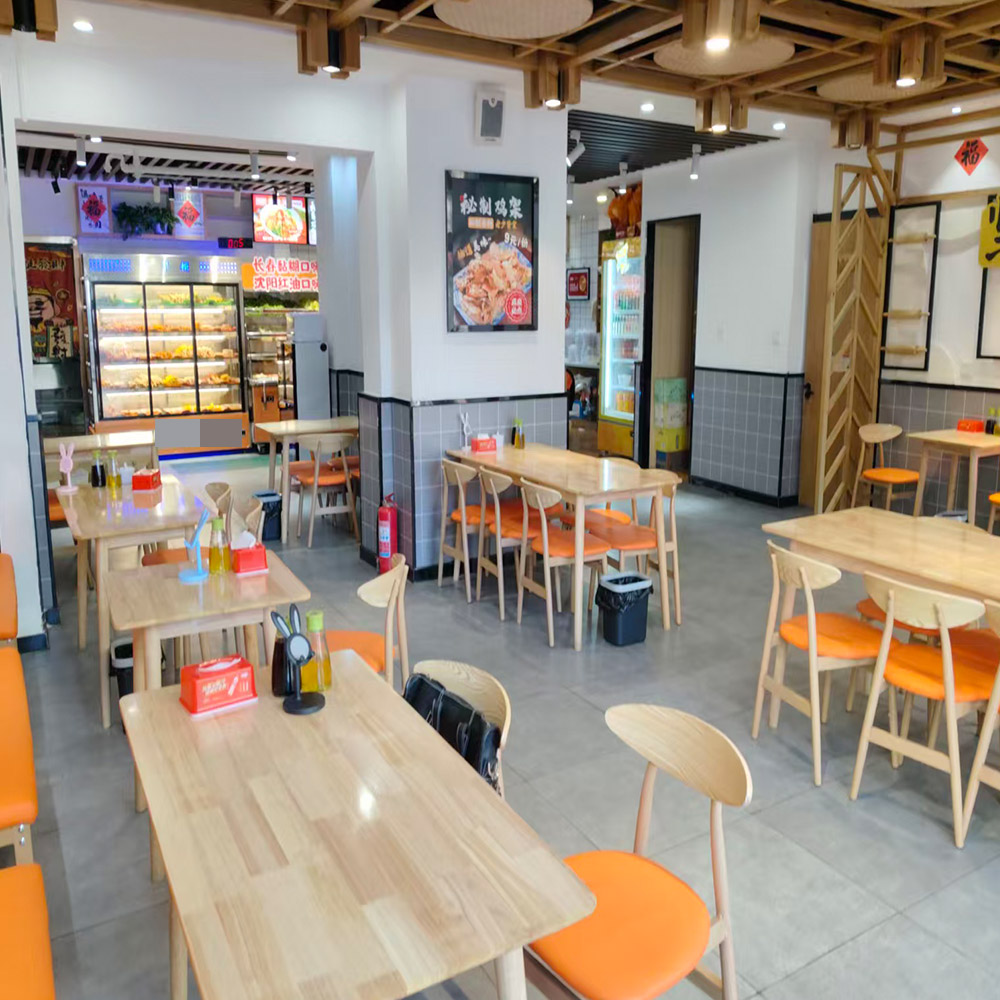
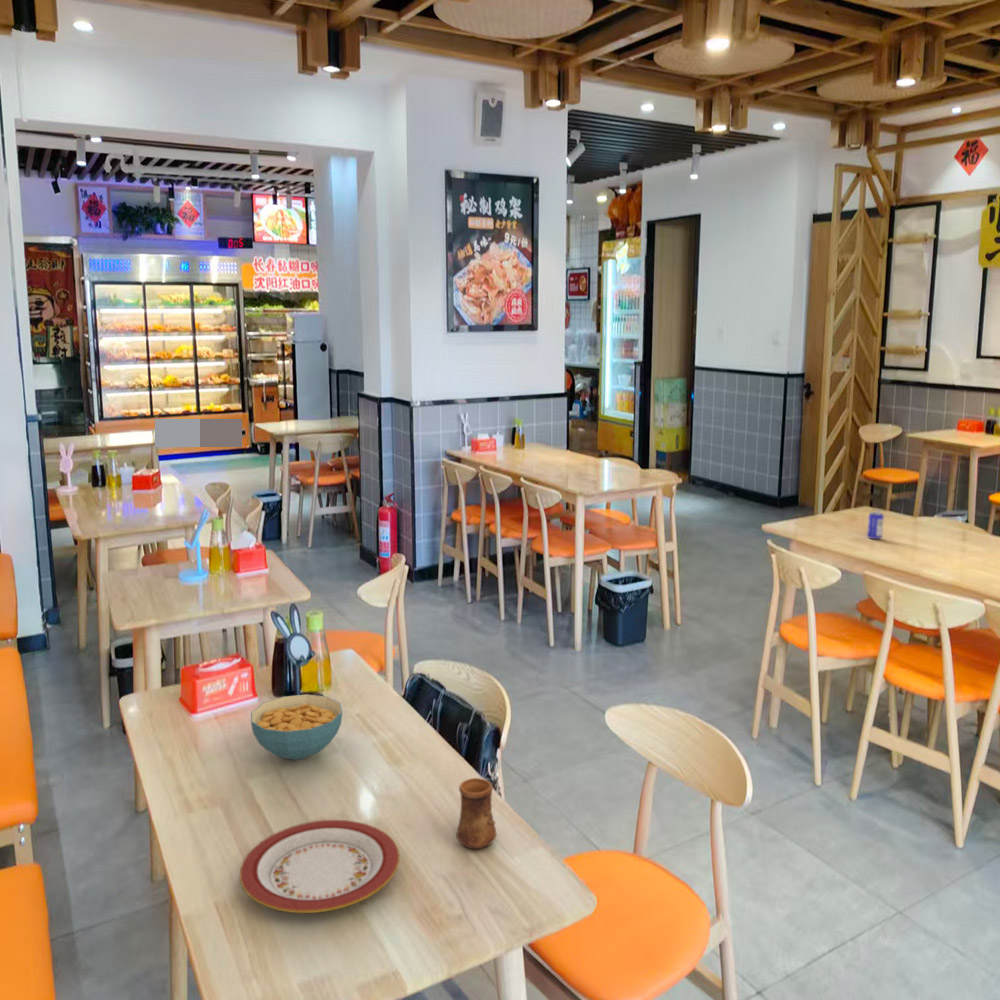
+ beer can (875, 523)
+ cup (476, 813)
+ cereal bowl (297, 733)
+ plate (321, 867)
